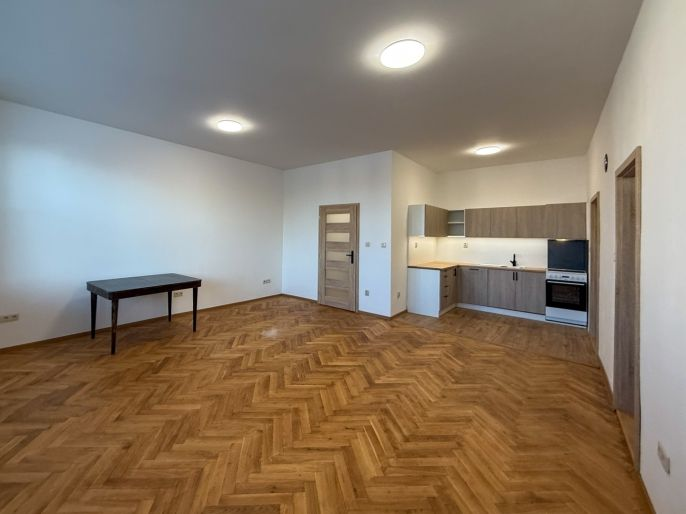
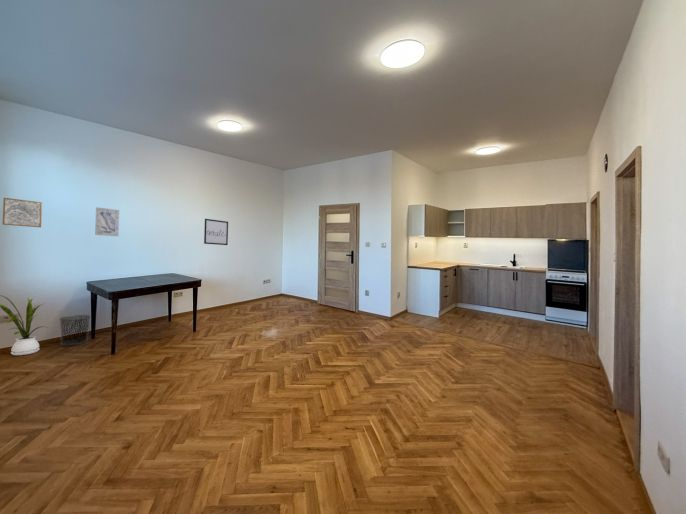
+ house plant (22, 322)
+ wall art (22, 213)
+ waste bin (74, 330)
+ wall art (107, 222)
+ wall art (216, 232)
